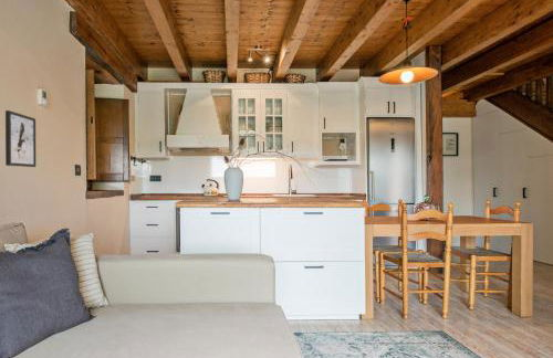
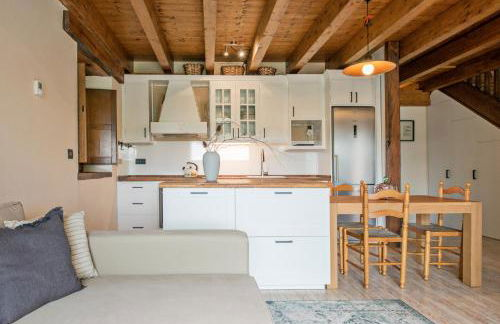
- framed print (21, 140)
